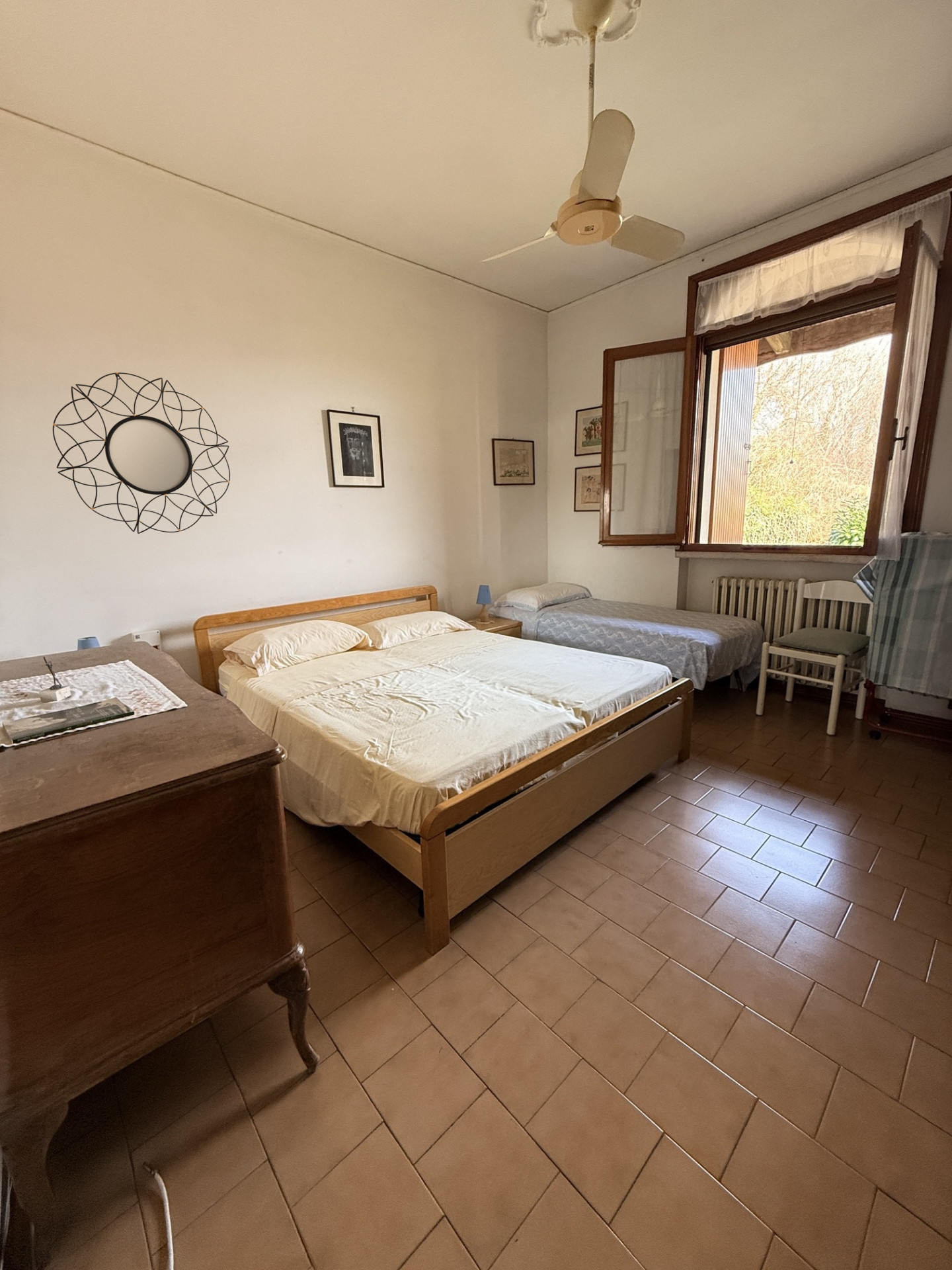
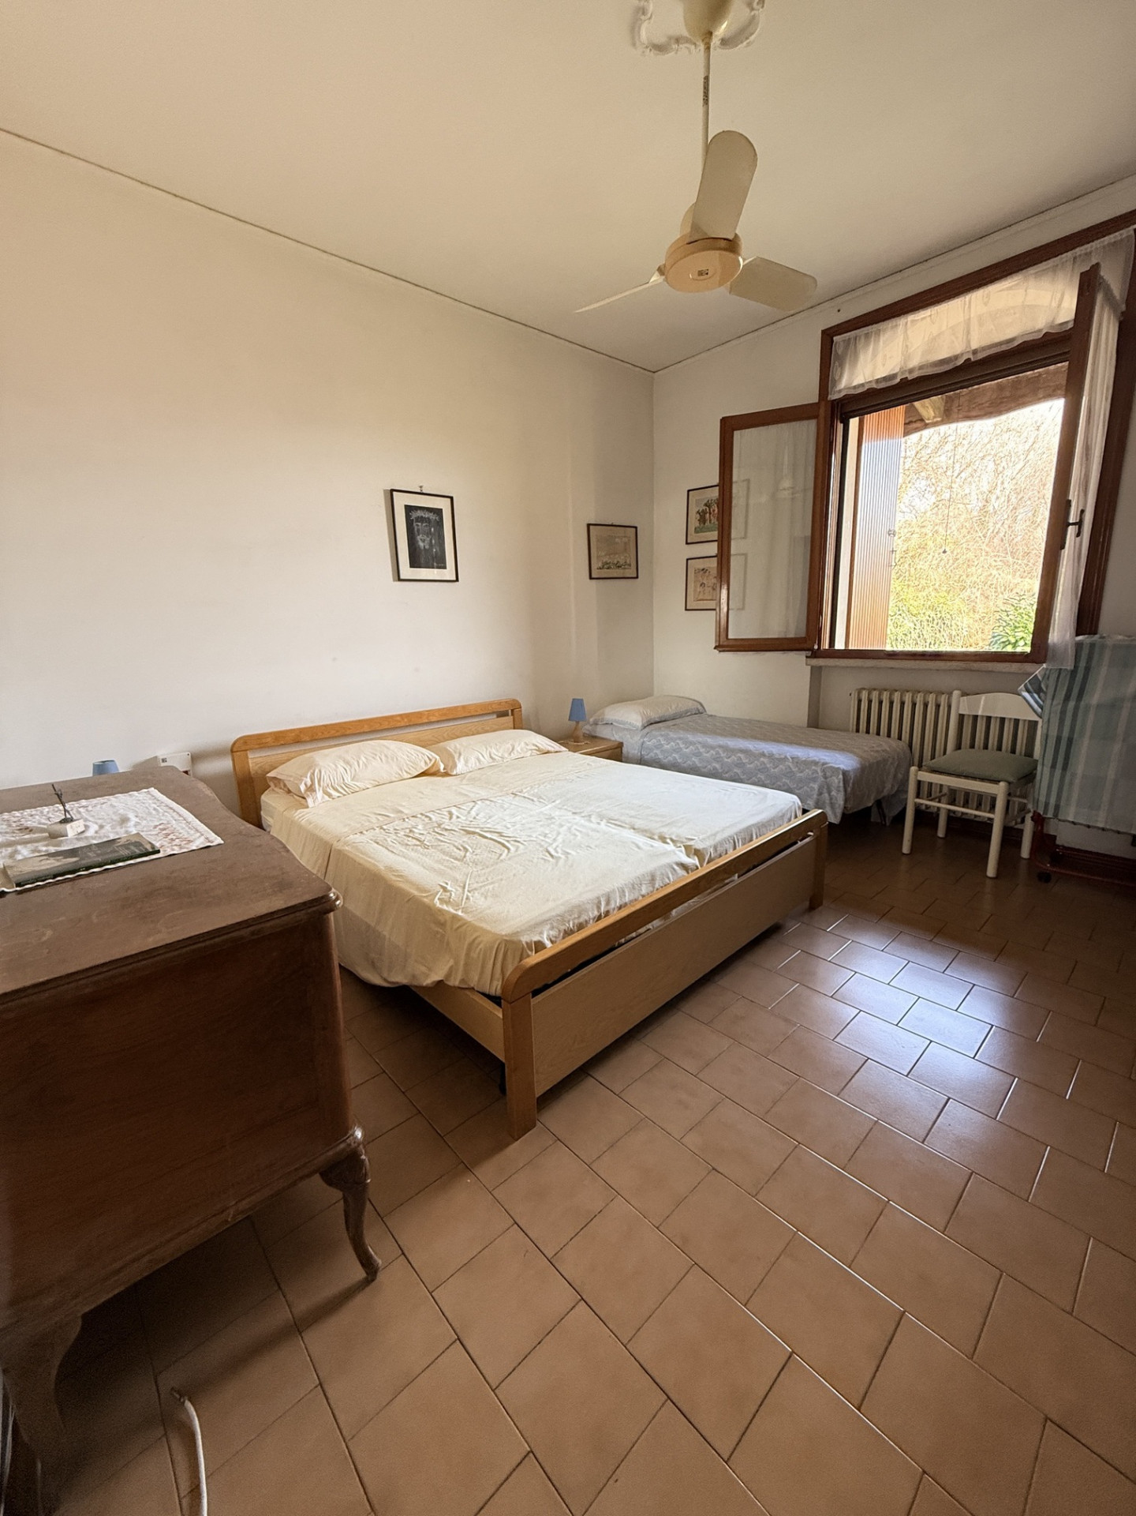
- home mirror (150, 456)
